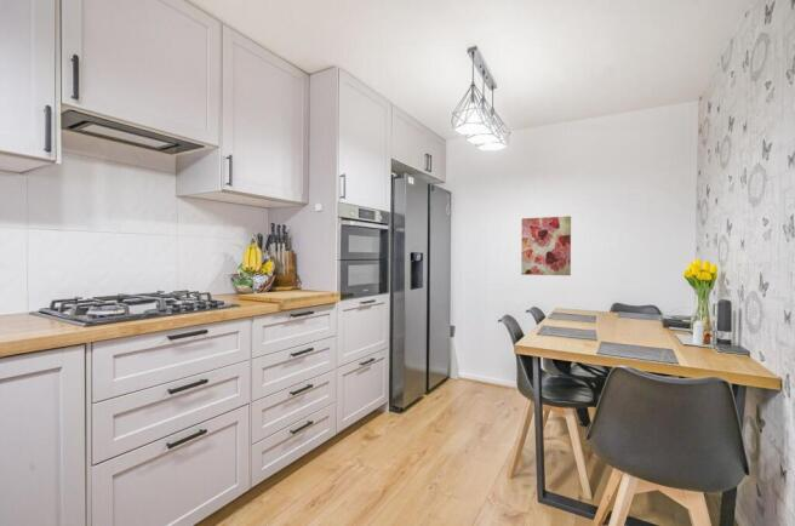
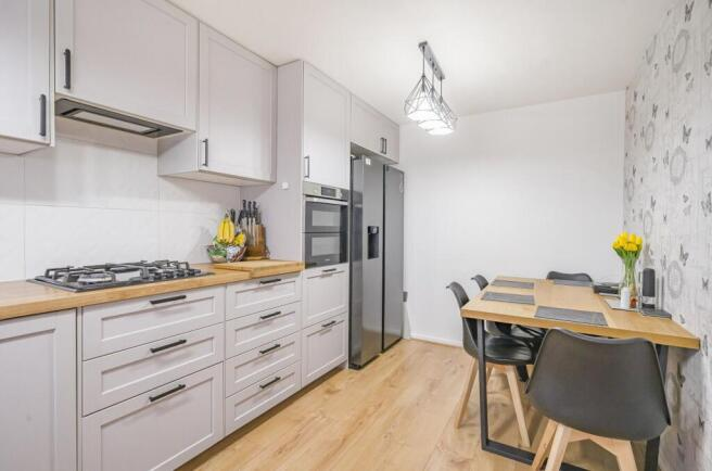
- wall art (545, 246)
